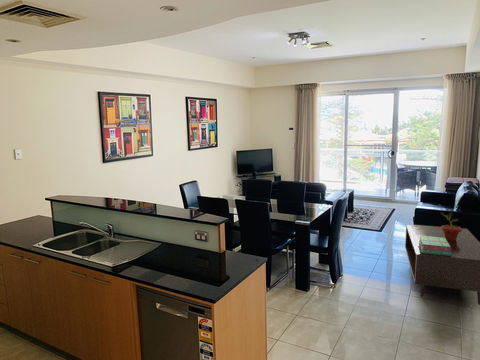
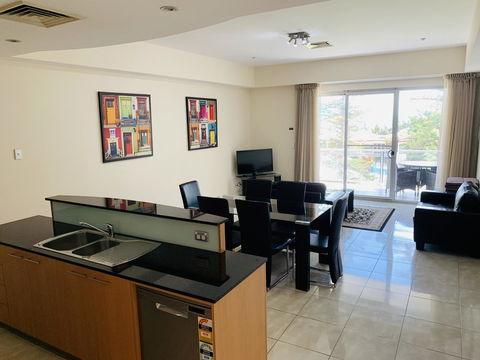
- potted plant (450, 225)
- stack of books (434, 244)
- coffee table (443, 260)
